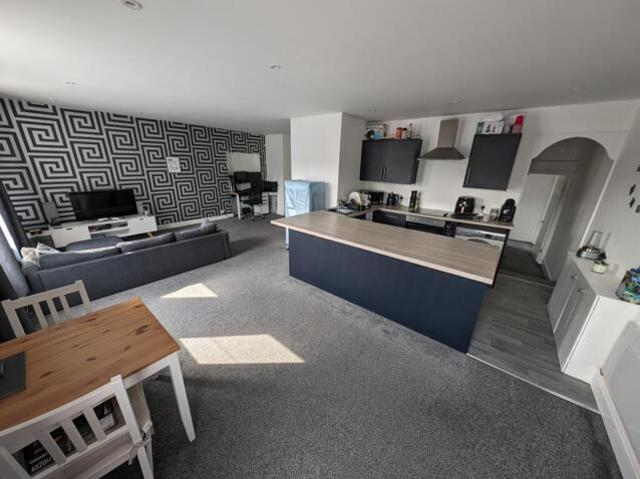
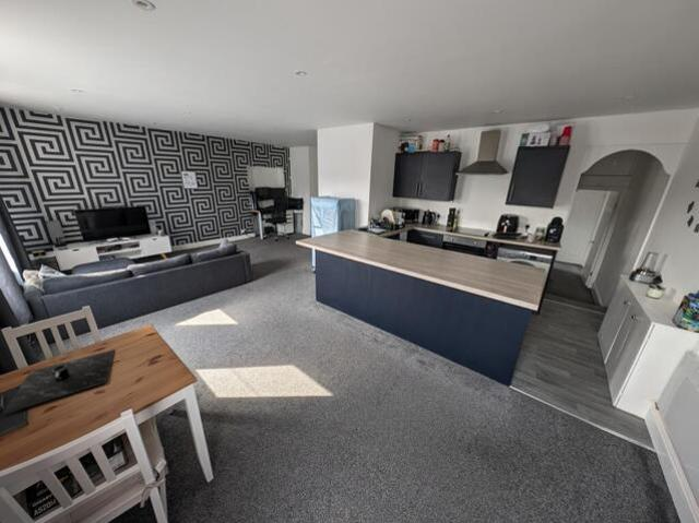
+ placemat (66, 371)
